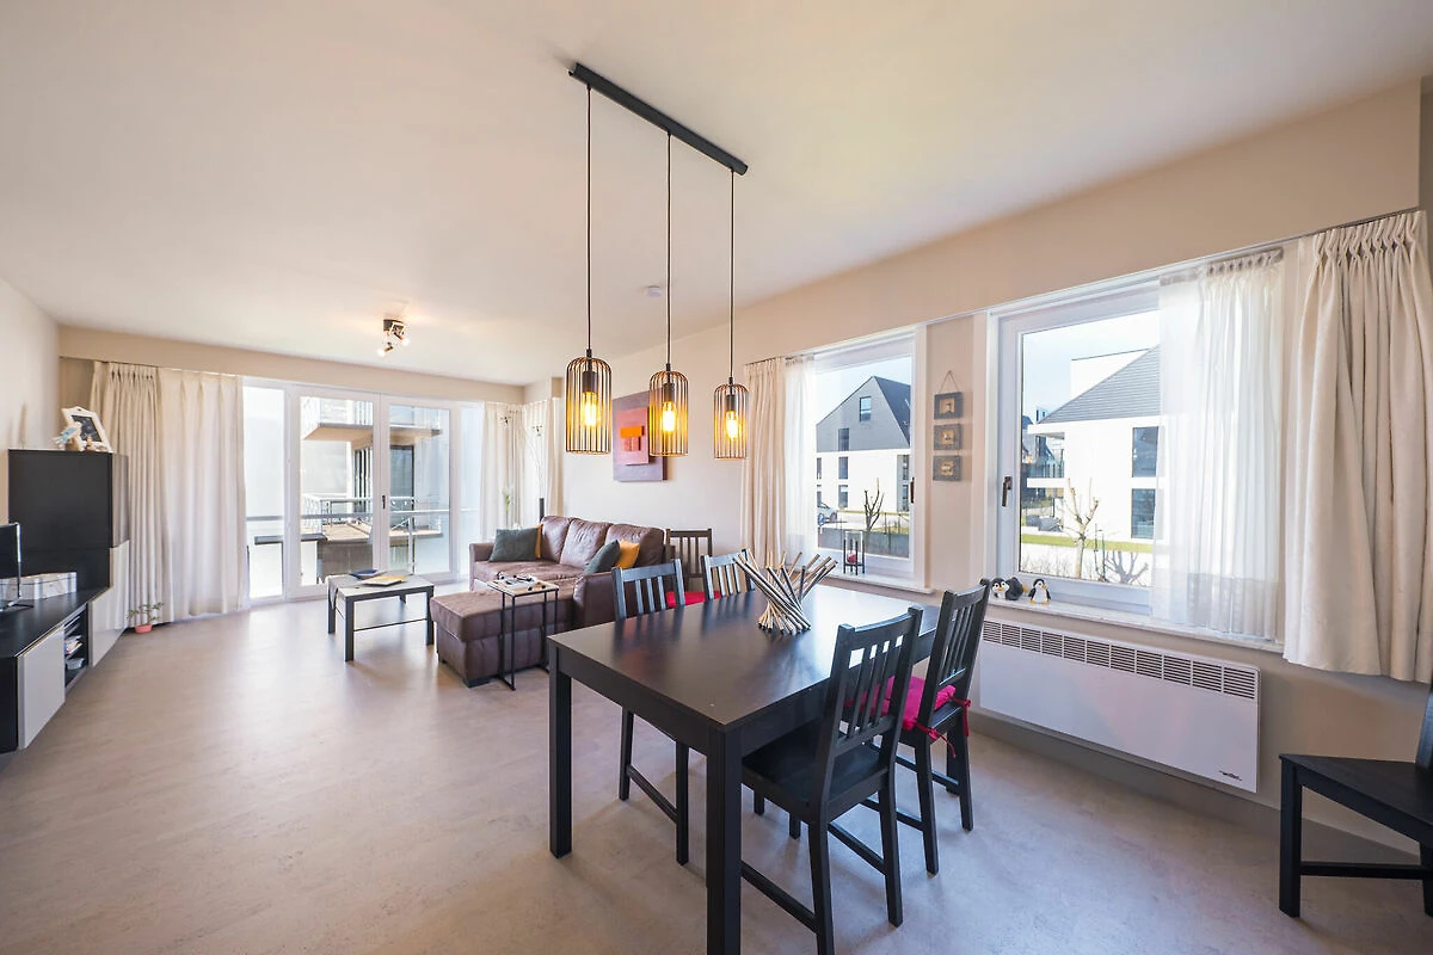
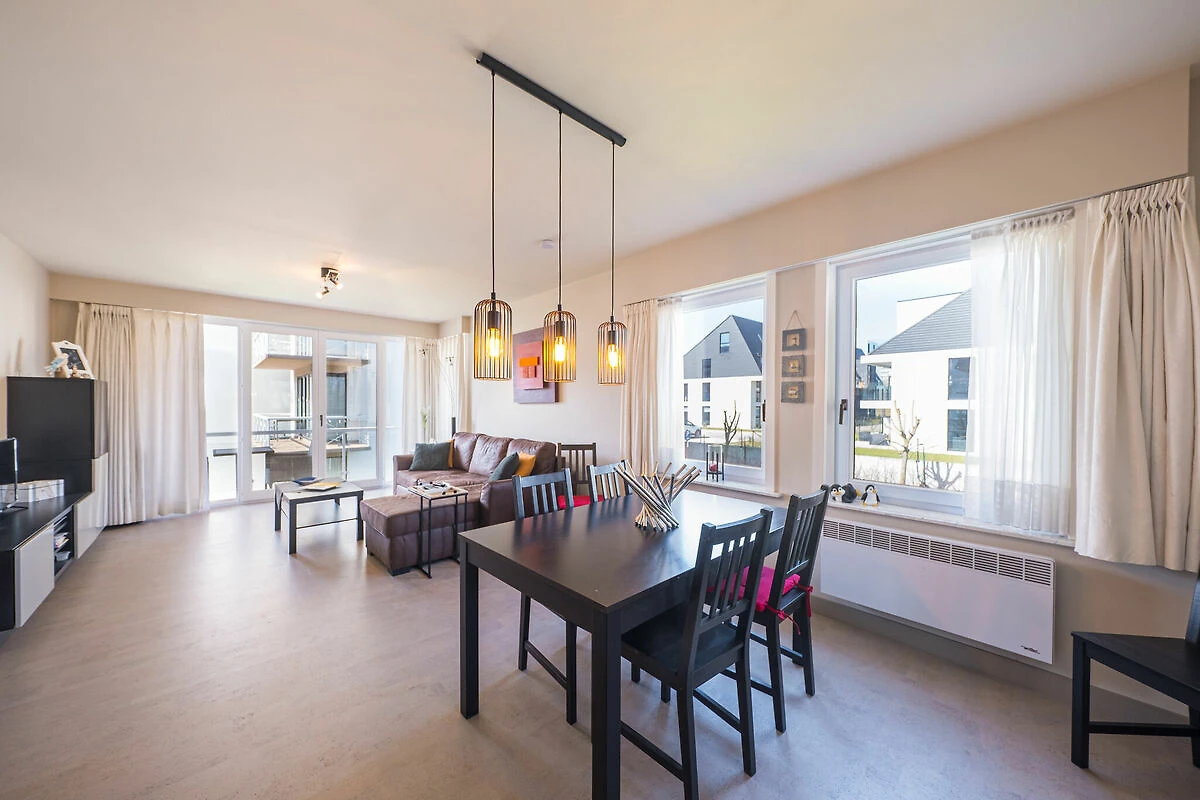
- potted plant (133, 615)
